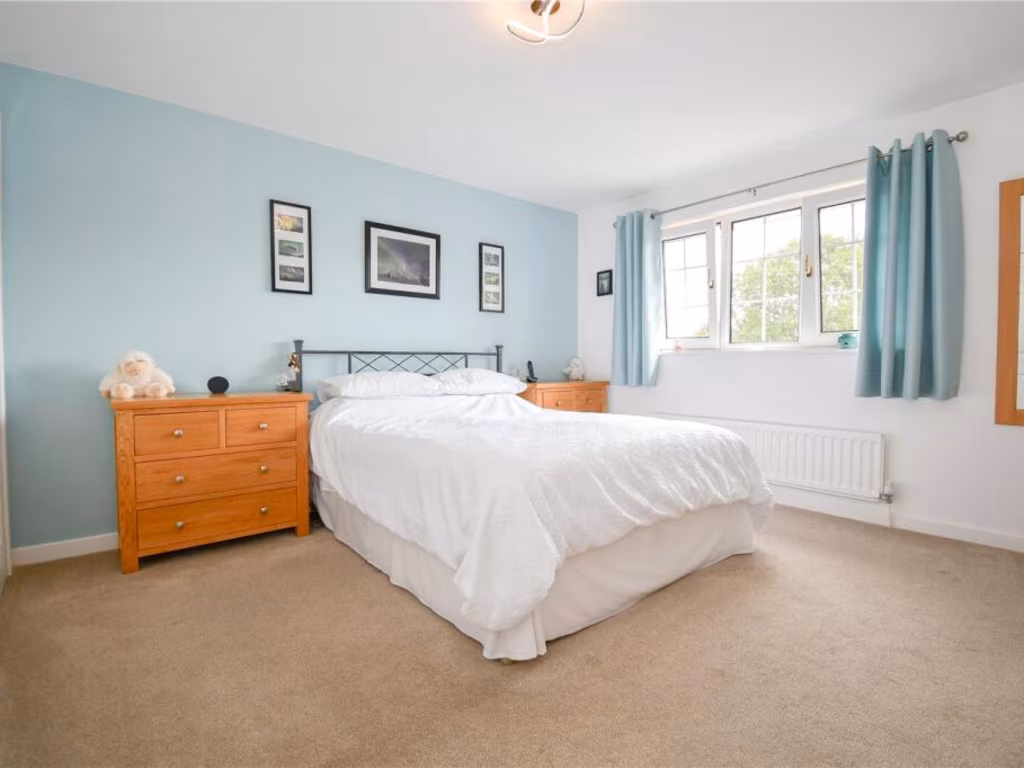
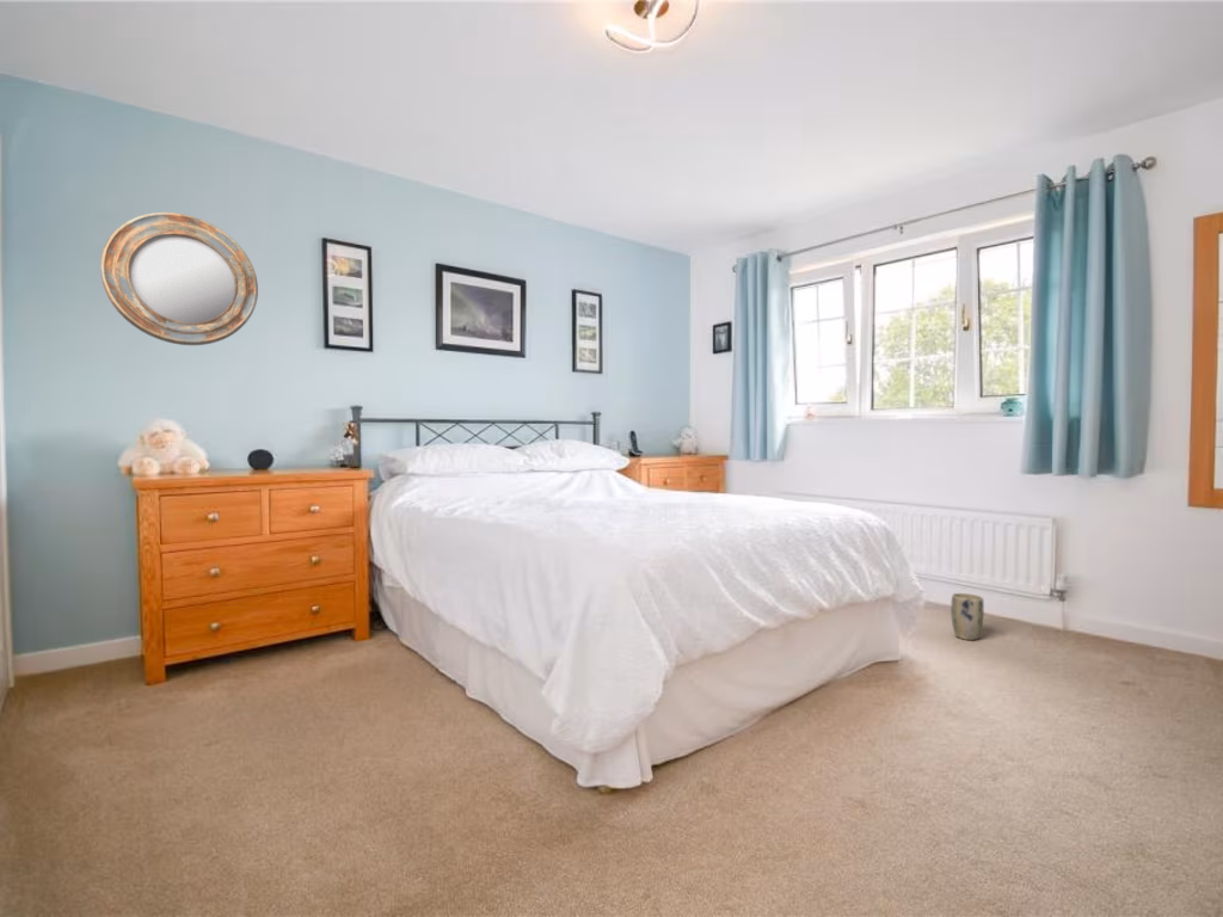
+ plant pot (966, 616)
+ home mirror (184, 279)
